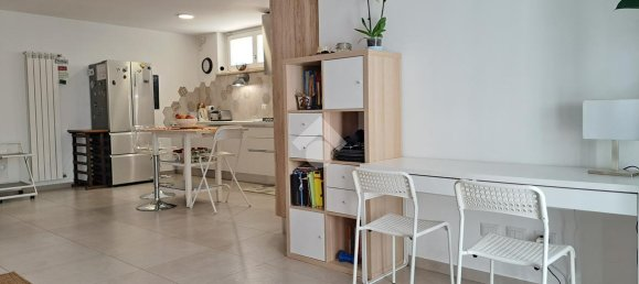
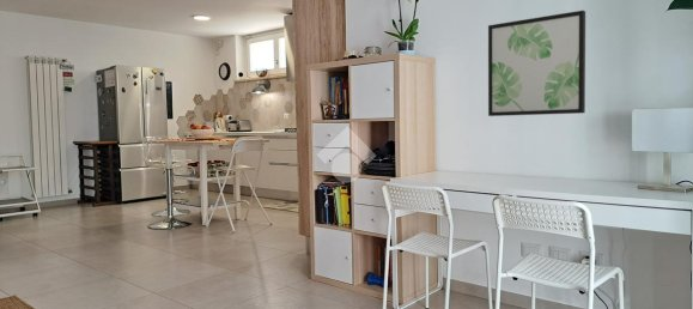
+ wall art (534, 66)
